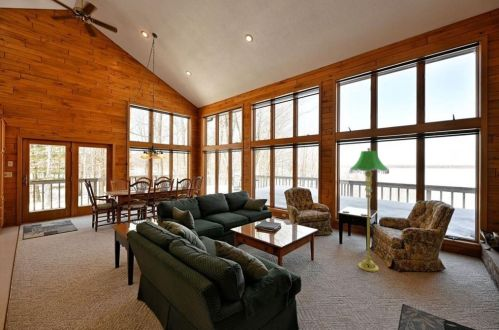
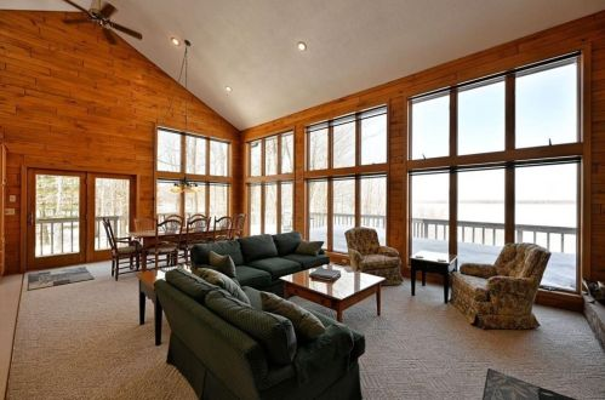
- floor lamp (368, 207)
